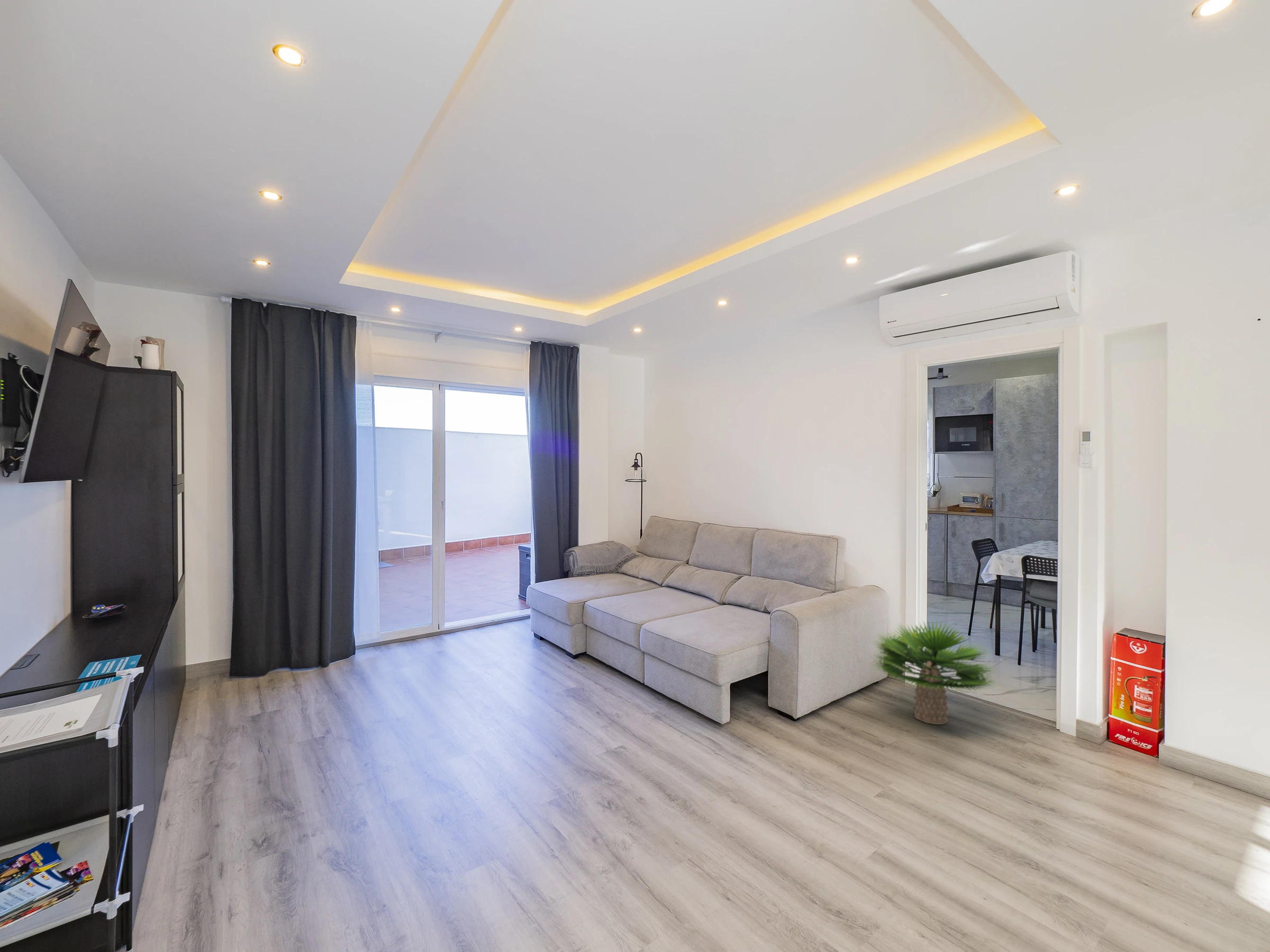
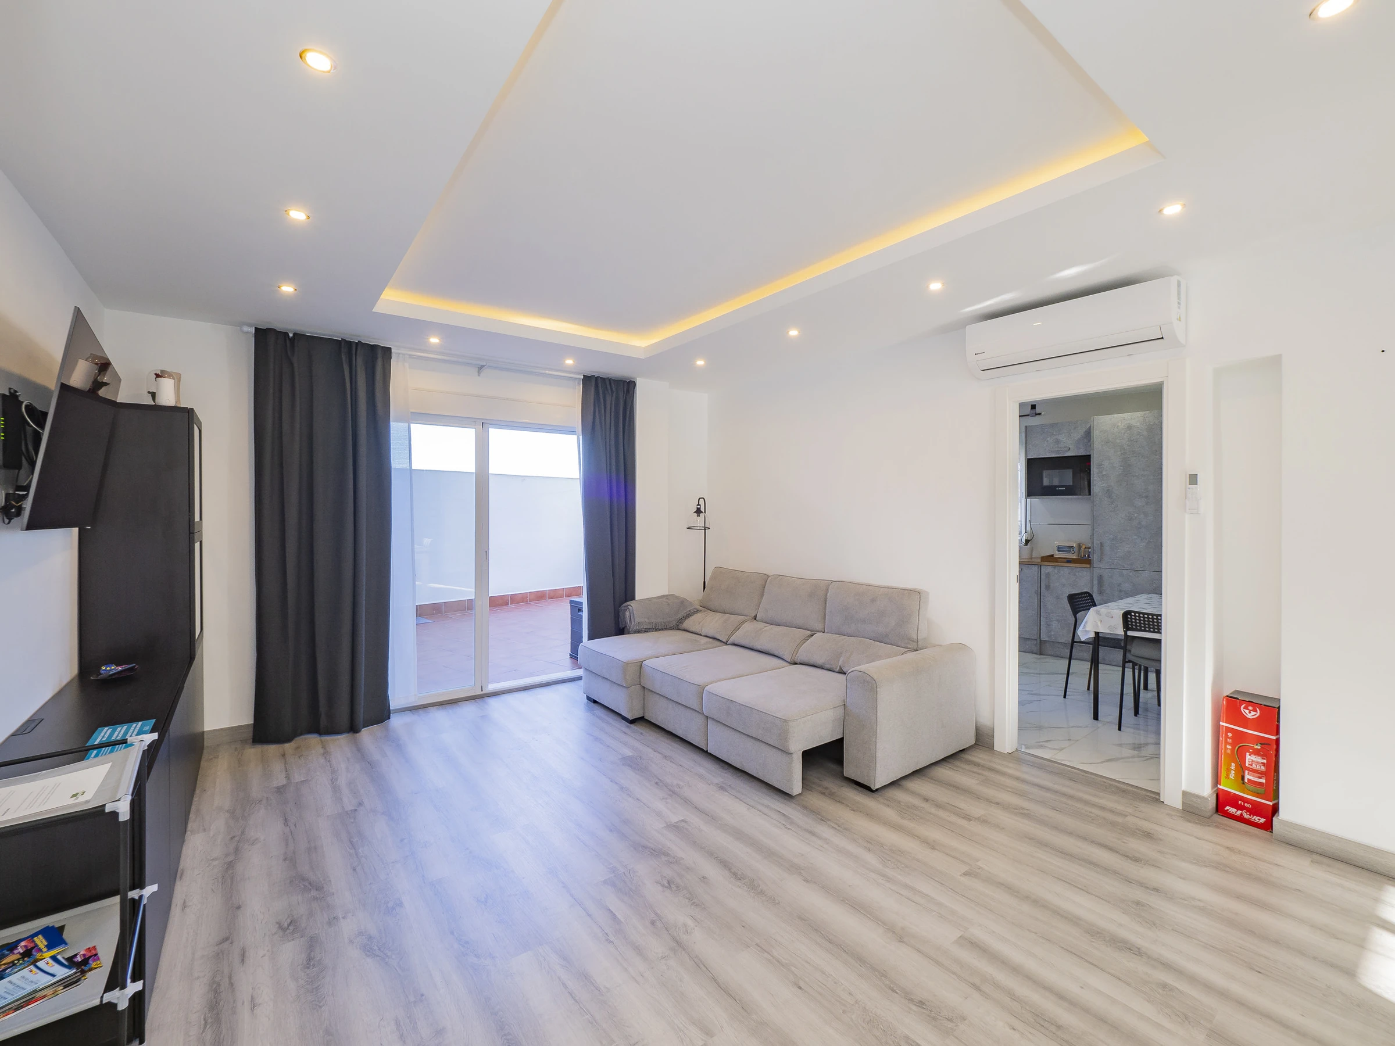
- potted plant (930, 668)
